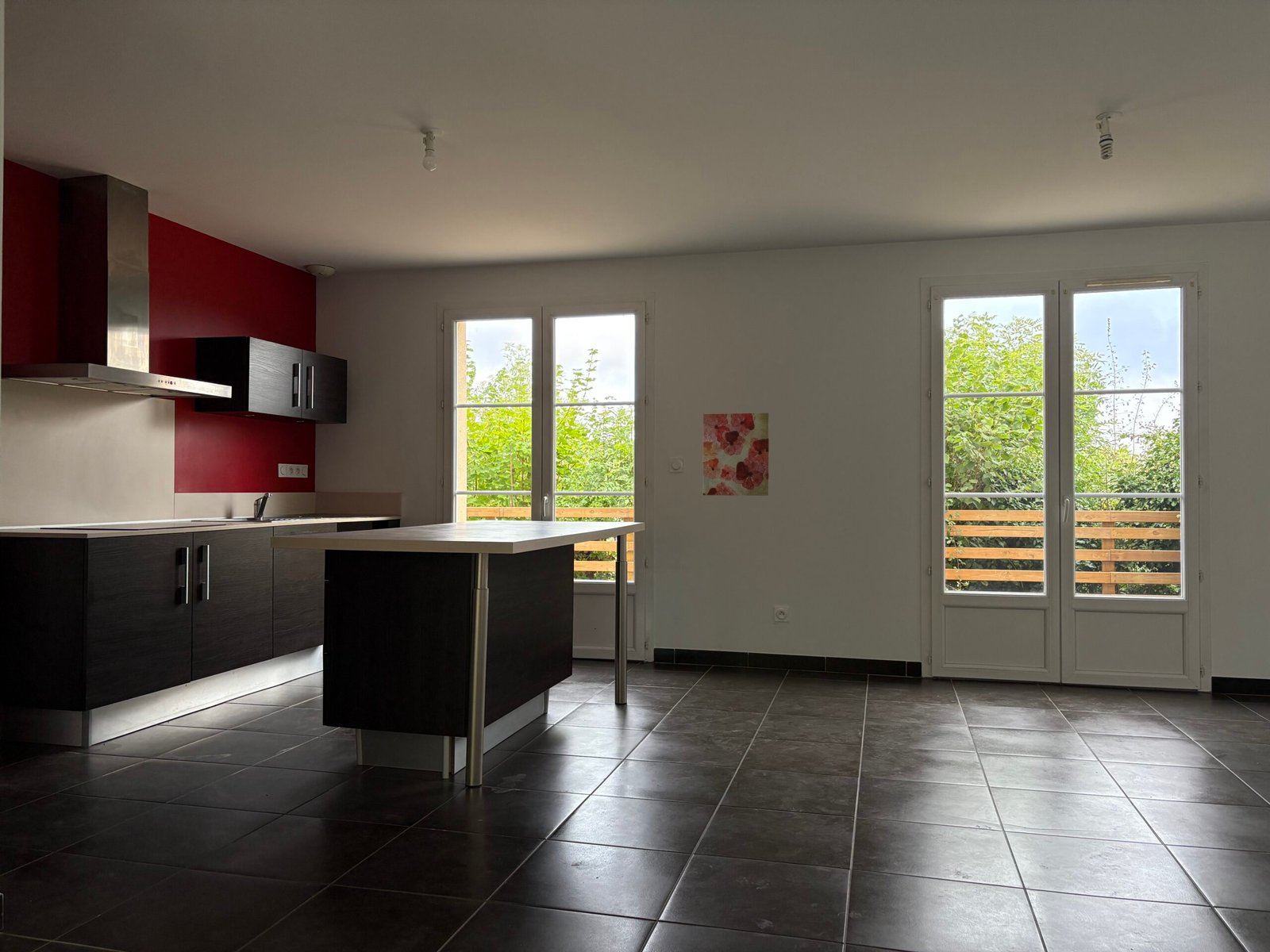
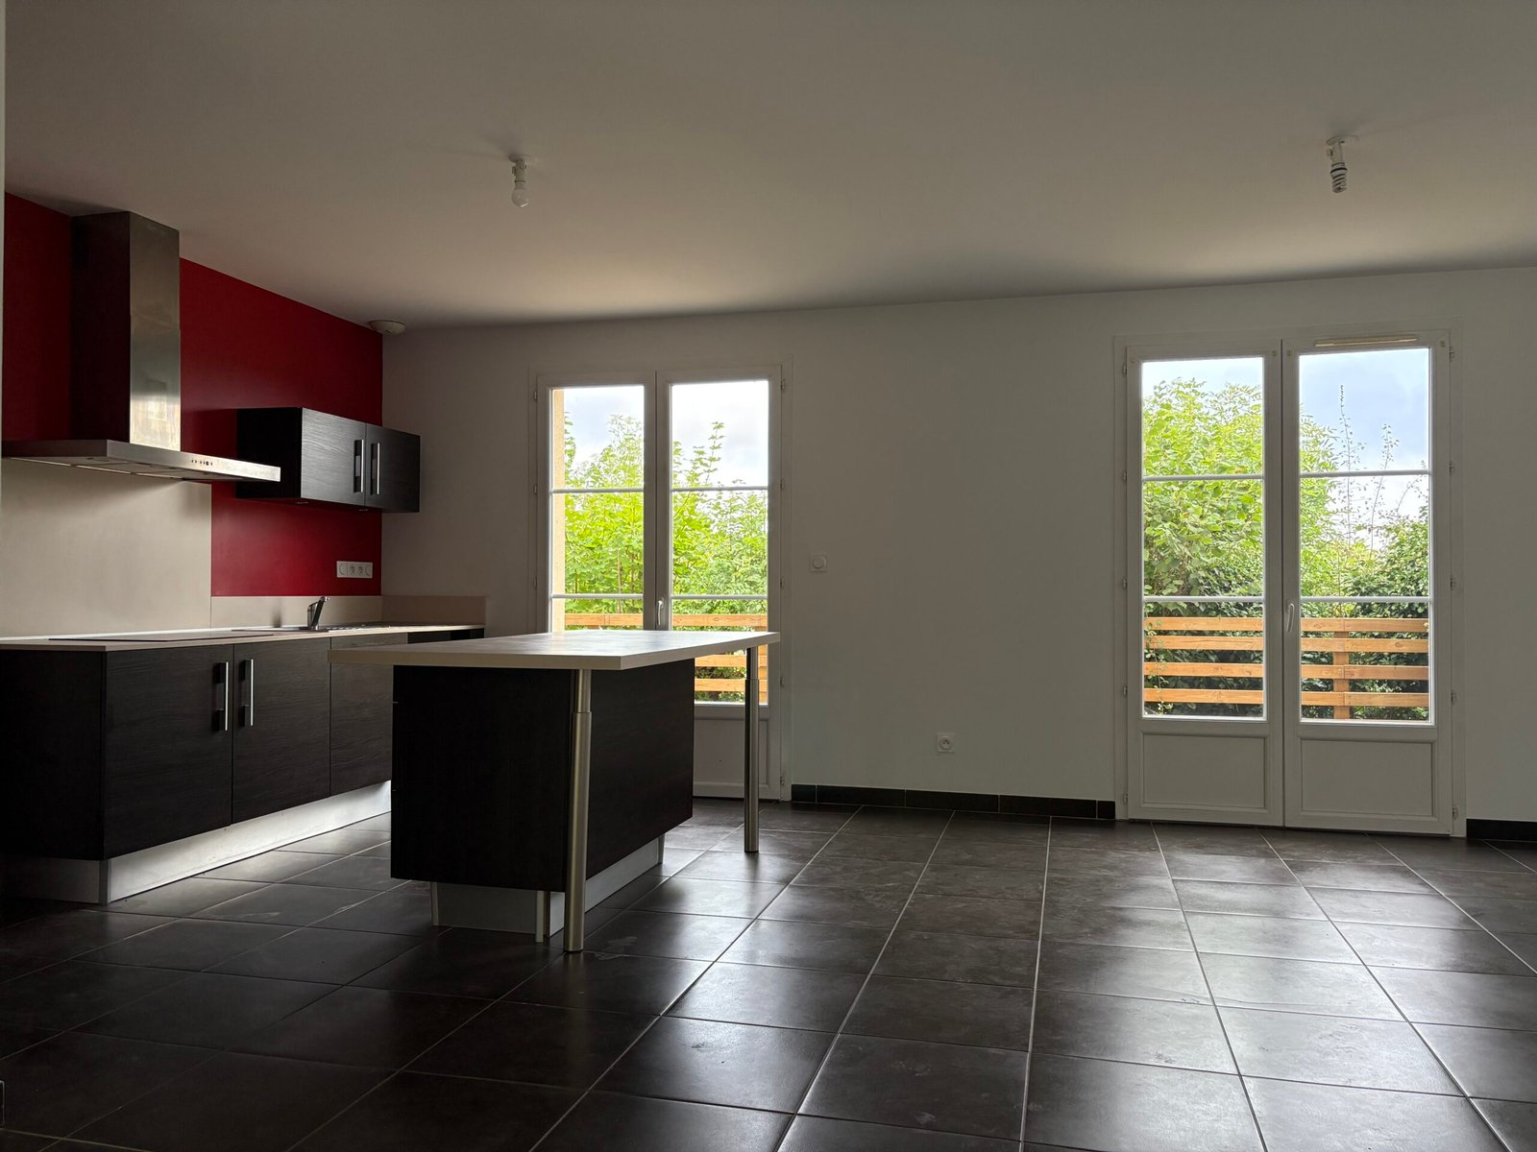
- wall art (735, 454)
